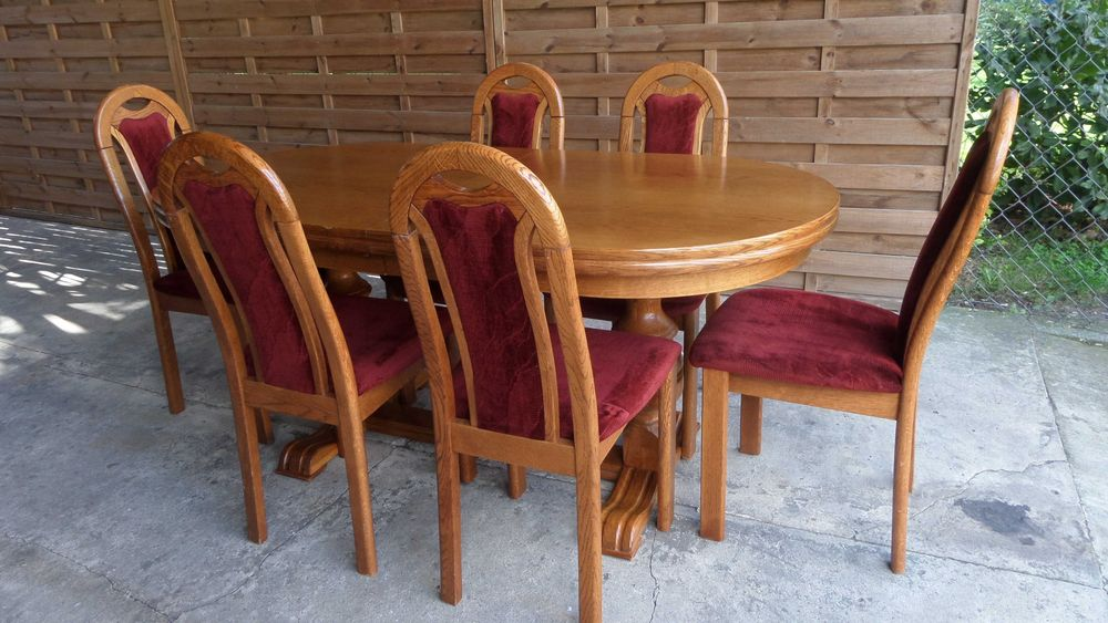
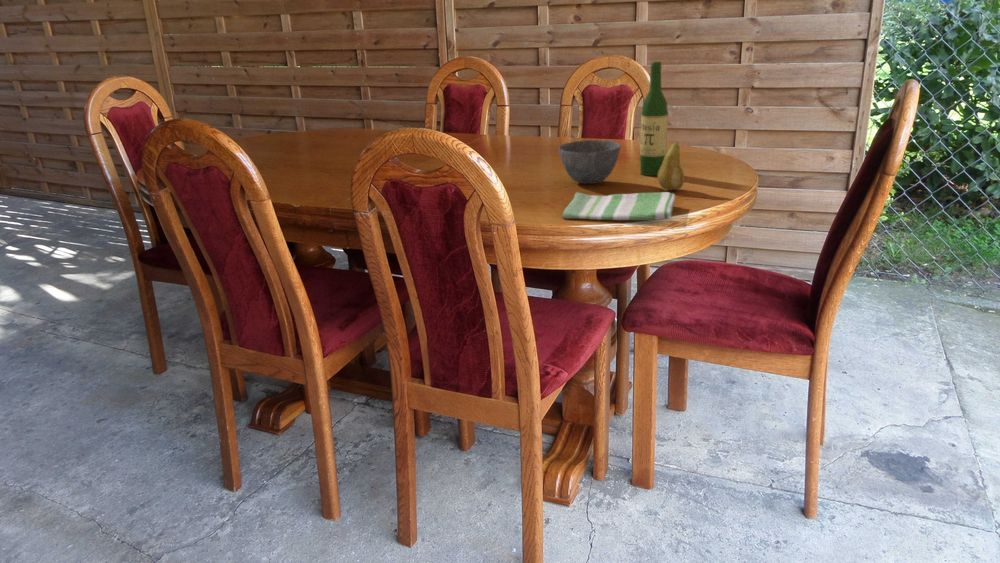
+ wine bottle (654, 119)
+ fruit (671, 166)
+ bowl (589, 164)
+ dish towel (620, 205)
